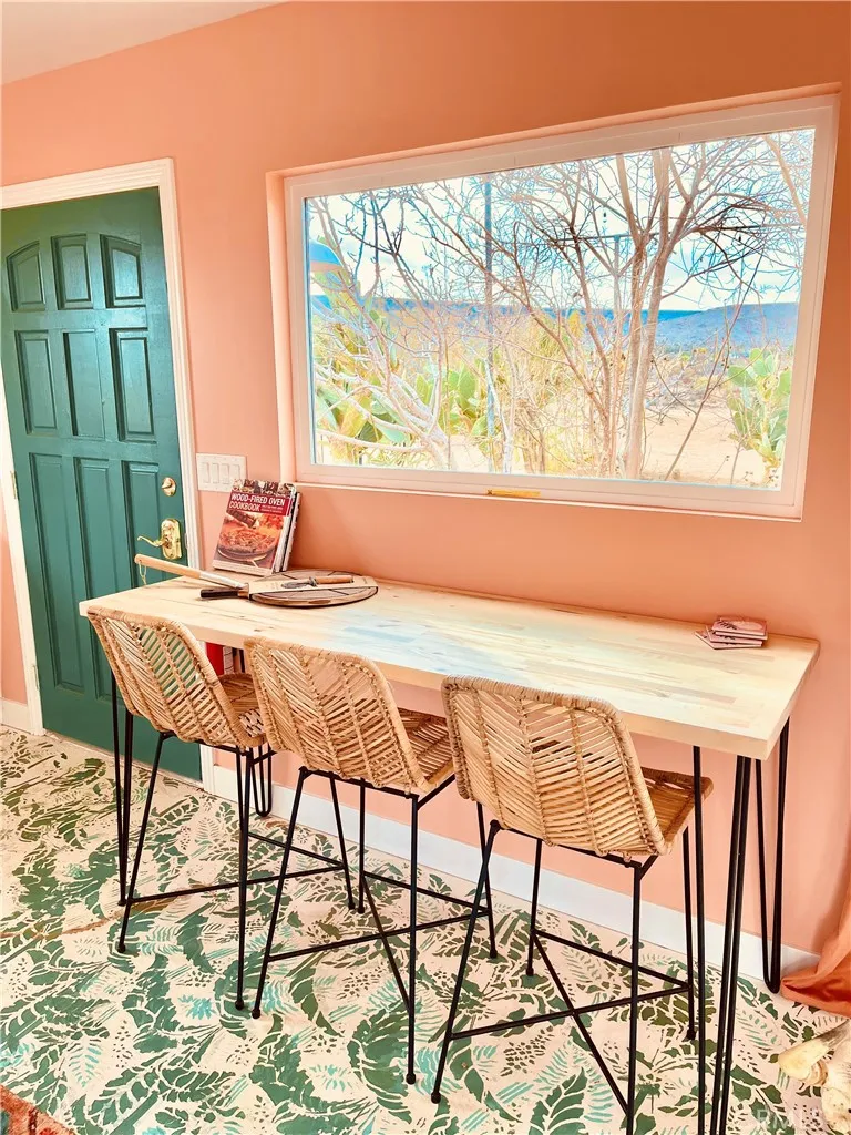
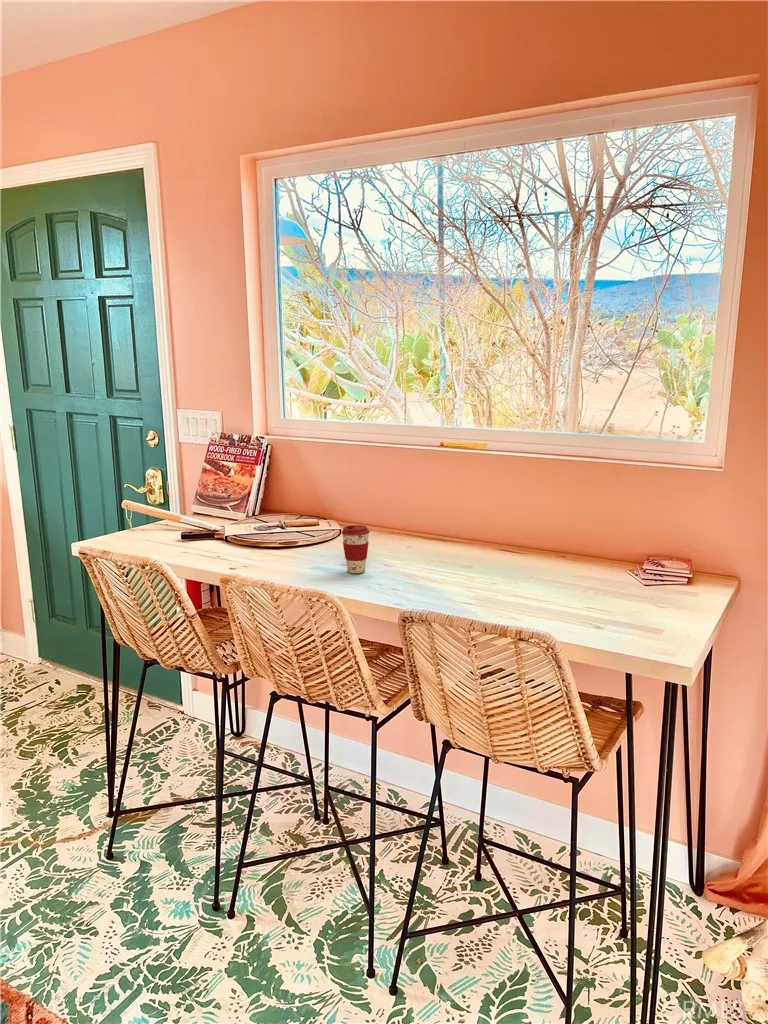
+ coffee cup (355, 549)
